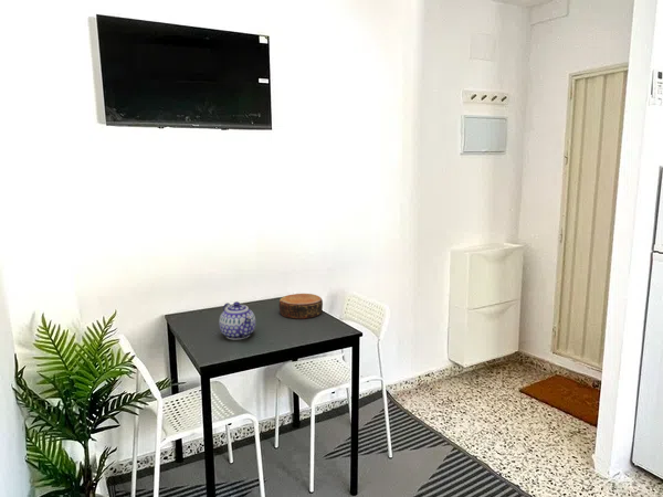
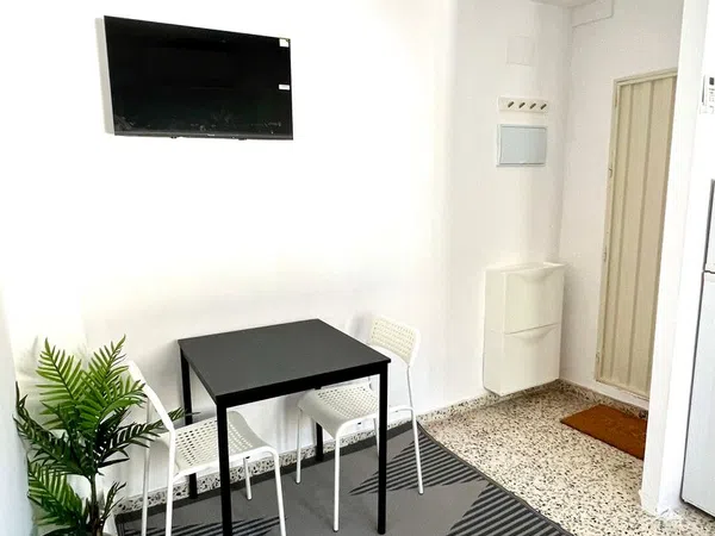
- teapot (236, 318)
- bowl (301, 304)
